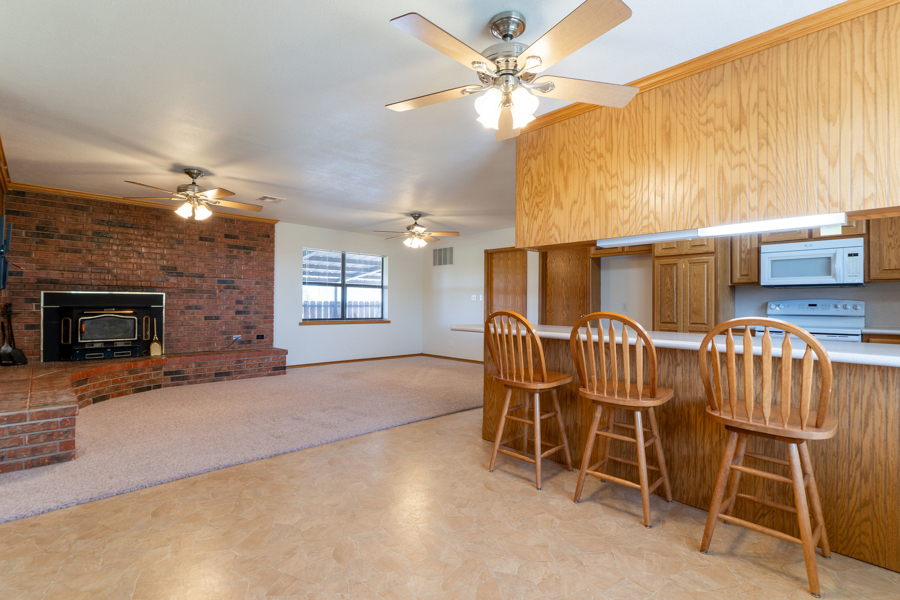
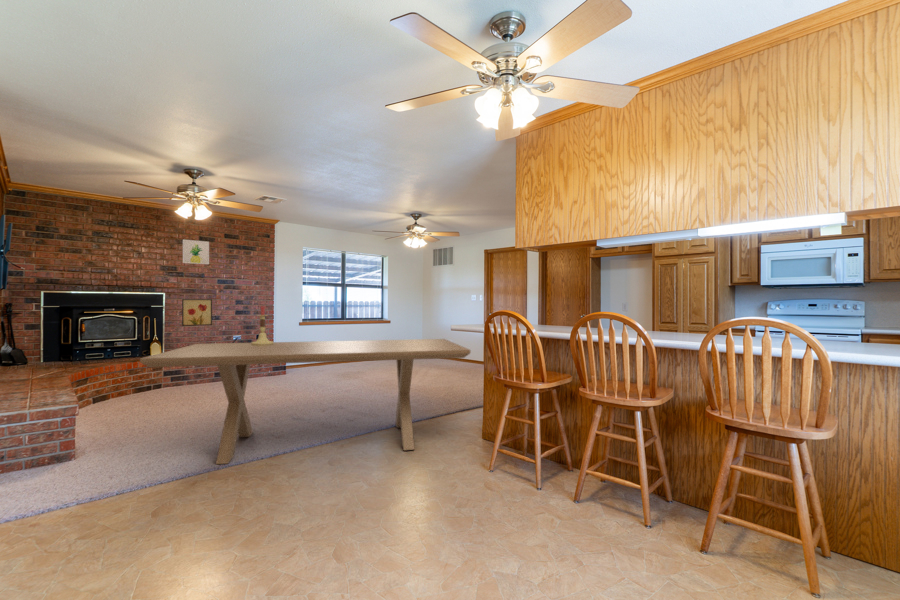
+ wall art (197, 312)
+ dining table (323, 361)
+ wall art (196, 252)
+ candlestick (262, 324)
